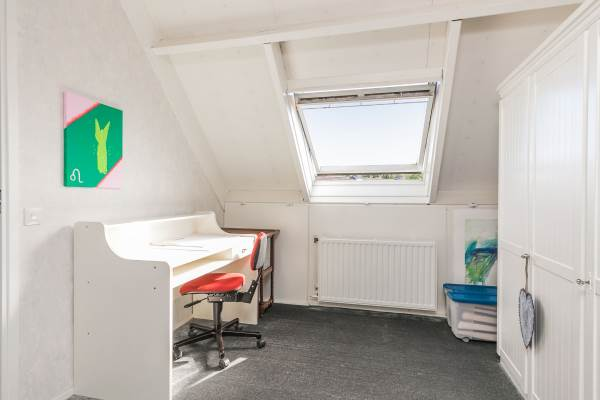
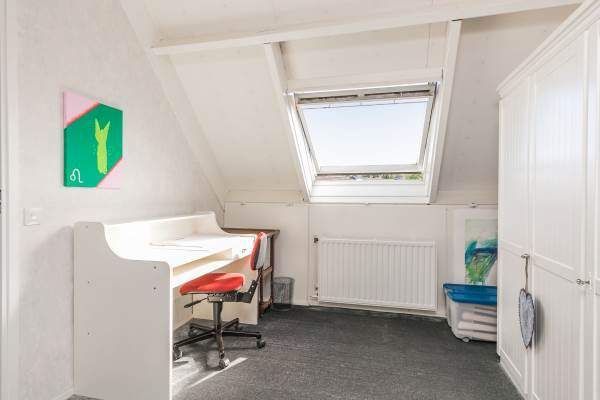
+ waste bin (281, 293)
